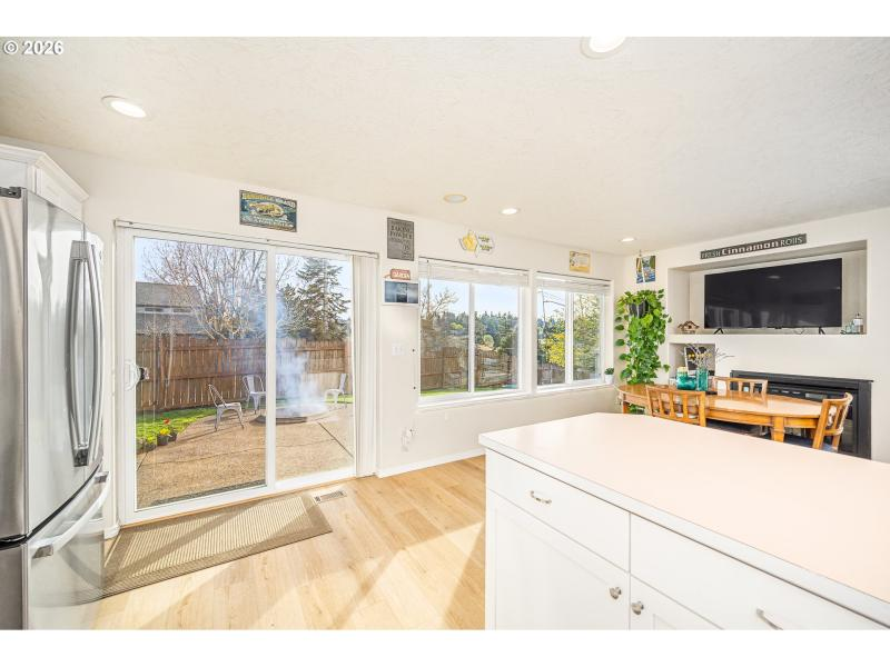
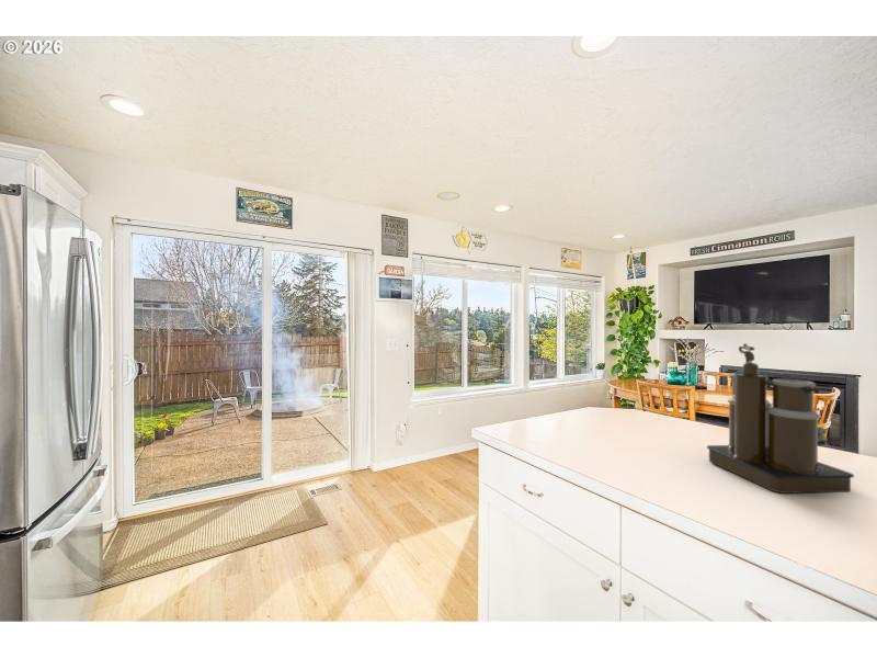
+ coffee maker (772, 409)
